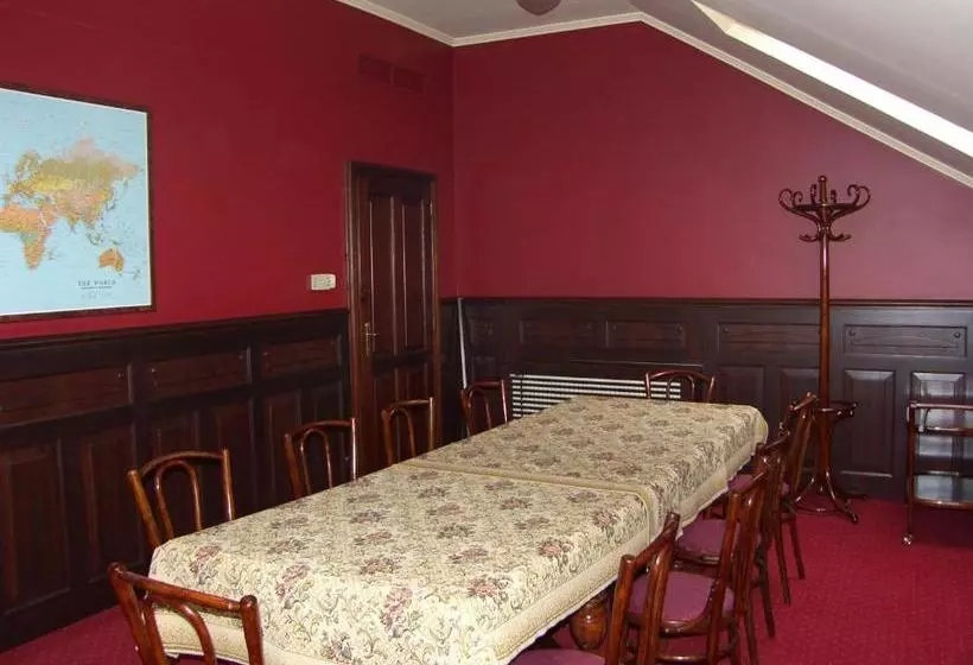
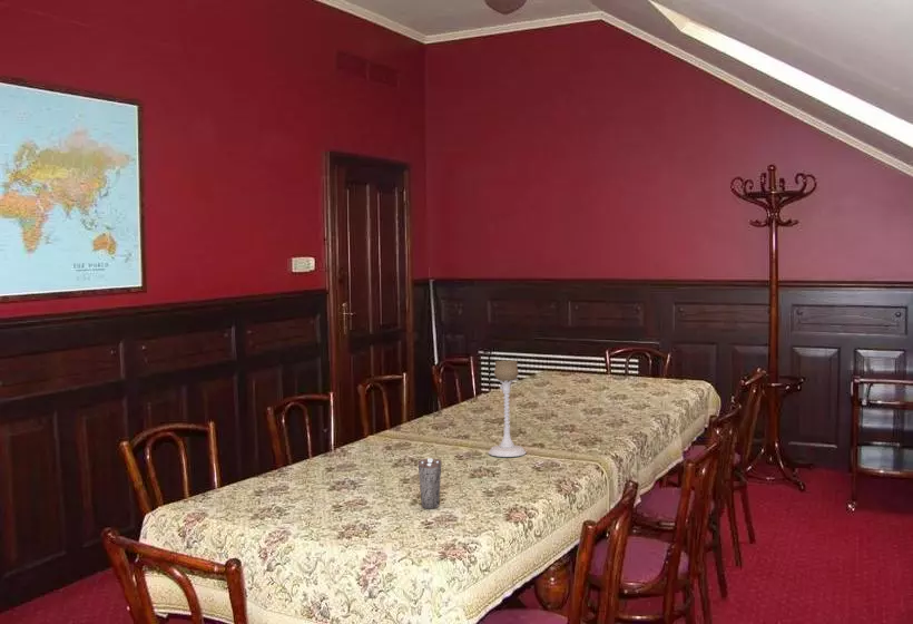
+ candle holder (507, 407)
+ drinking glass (430, 484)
